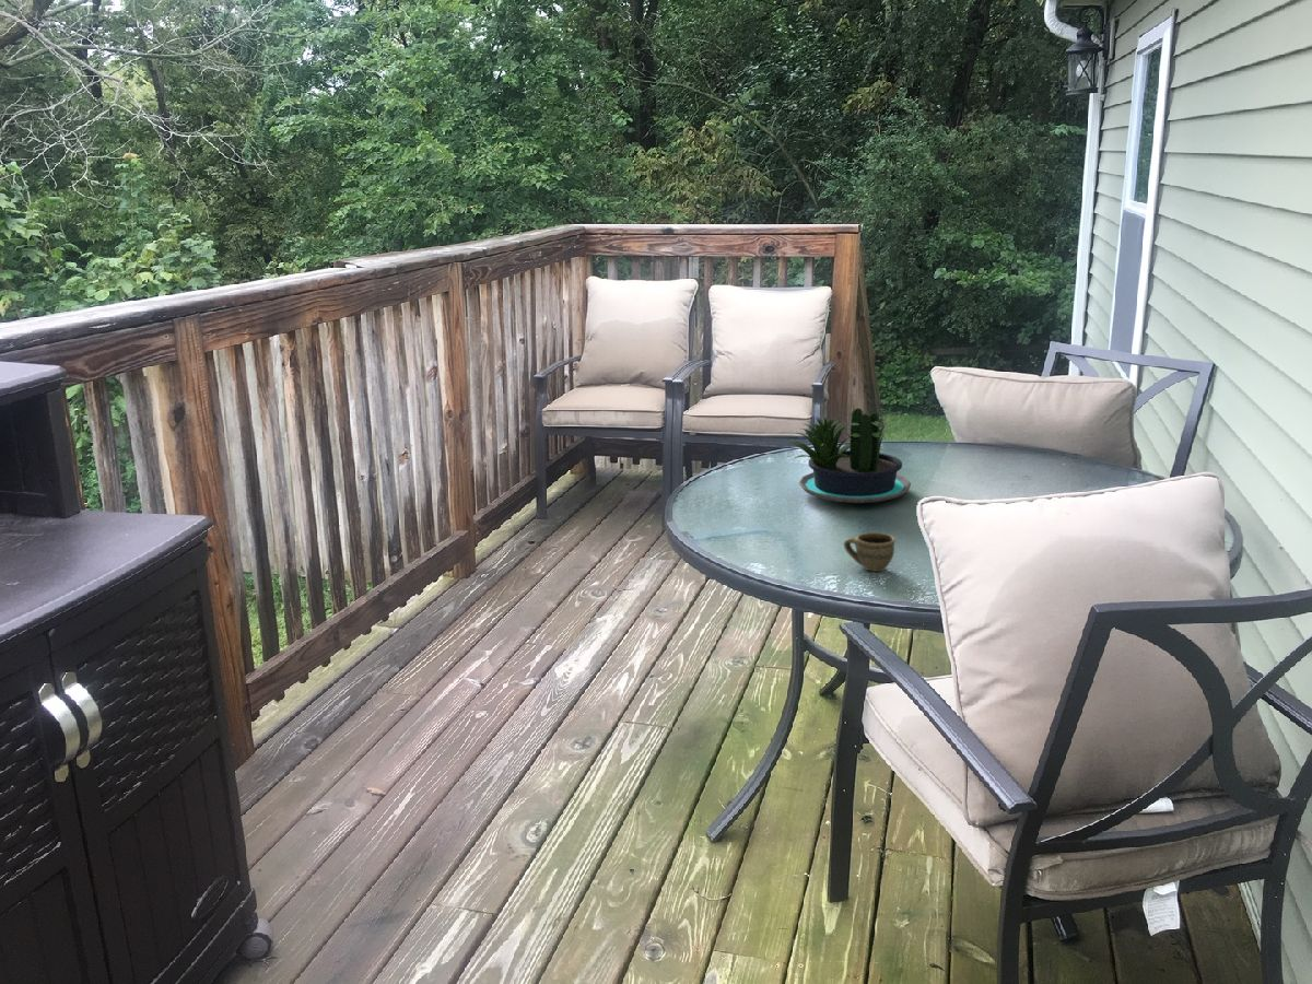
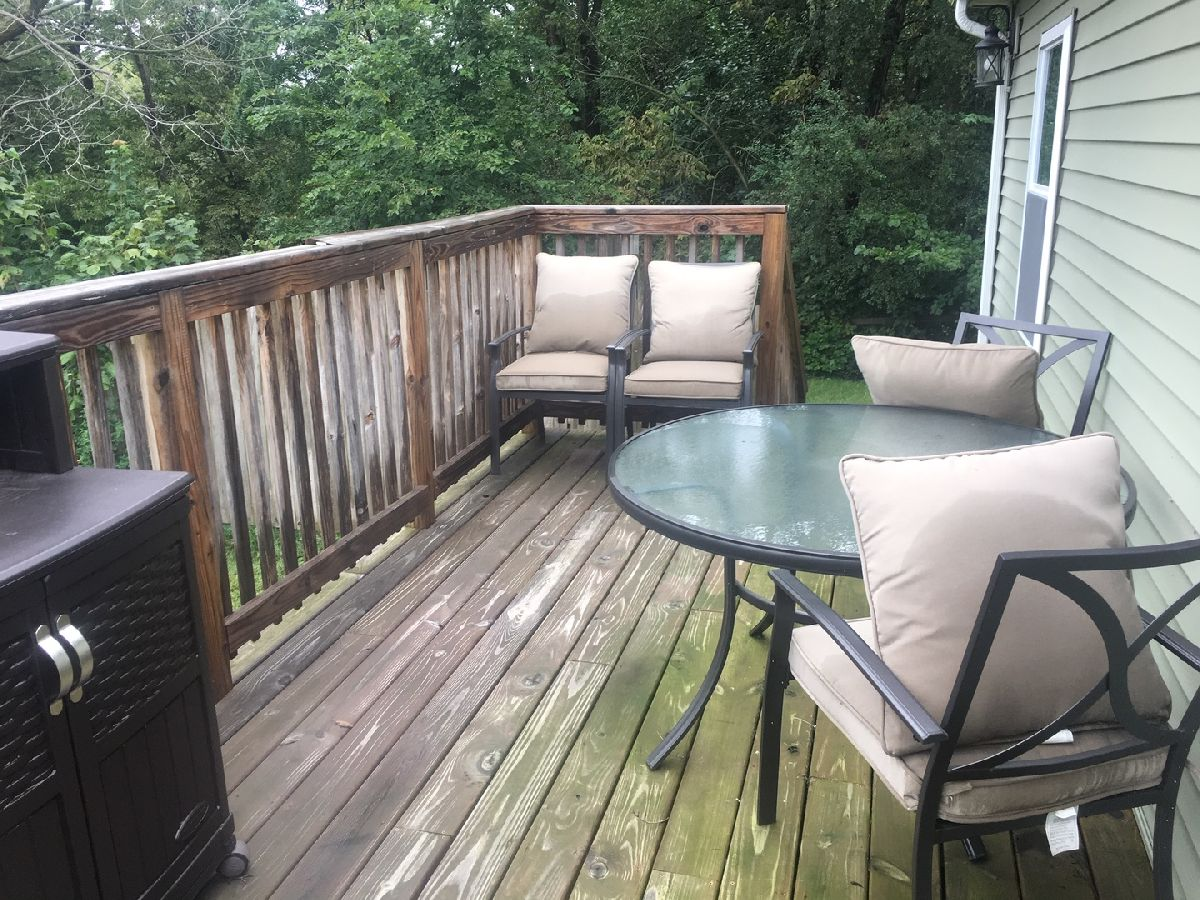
- potted plant (846, 450)
- cup (869, 551)
